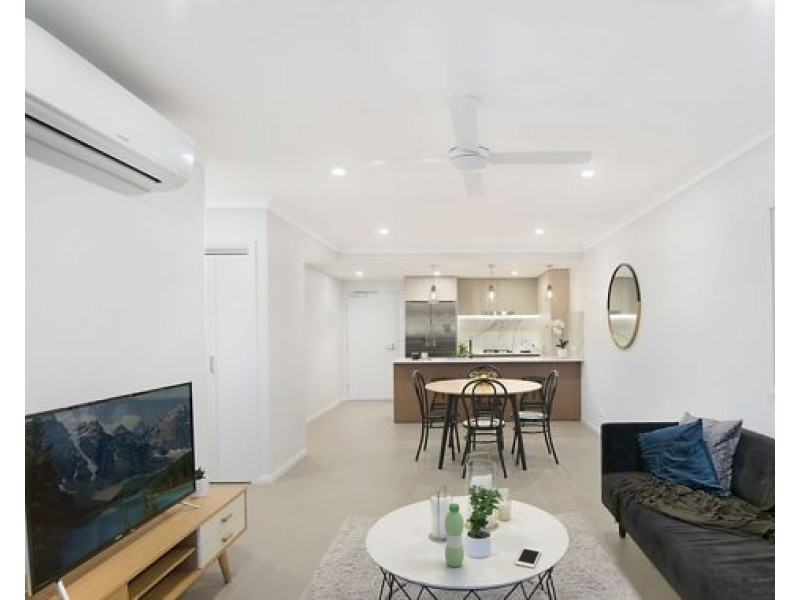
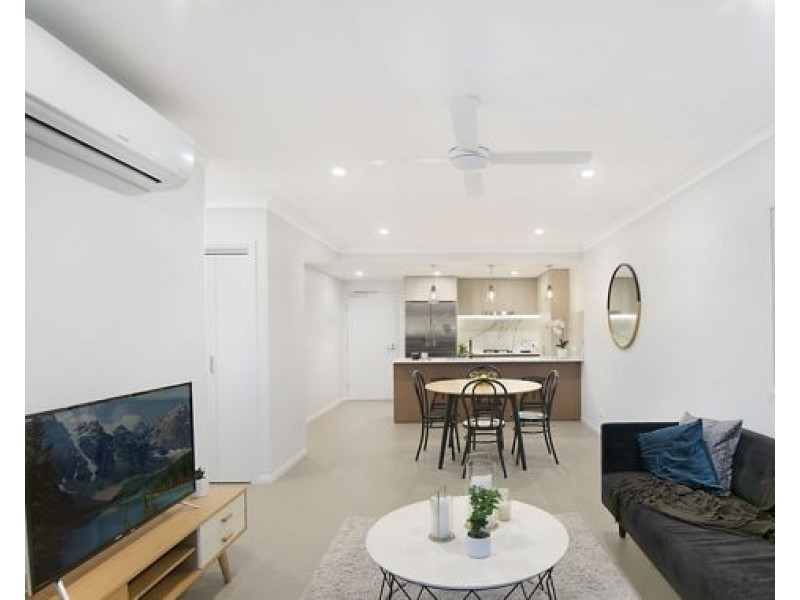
- water bottle (454, 534)
- cell phone (528, 557)
